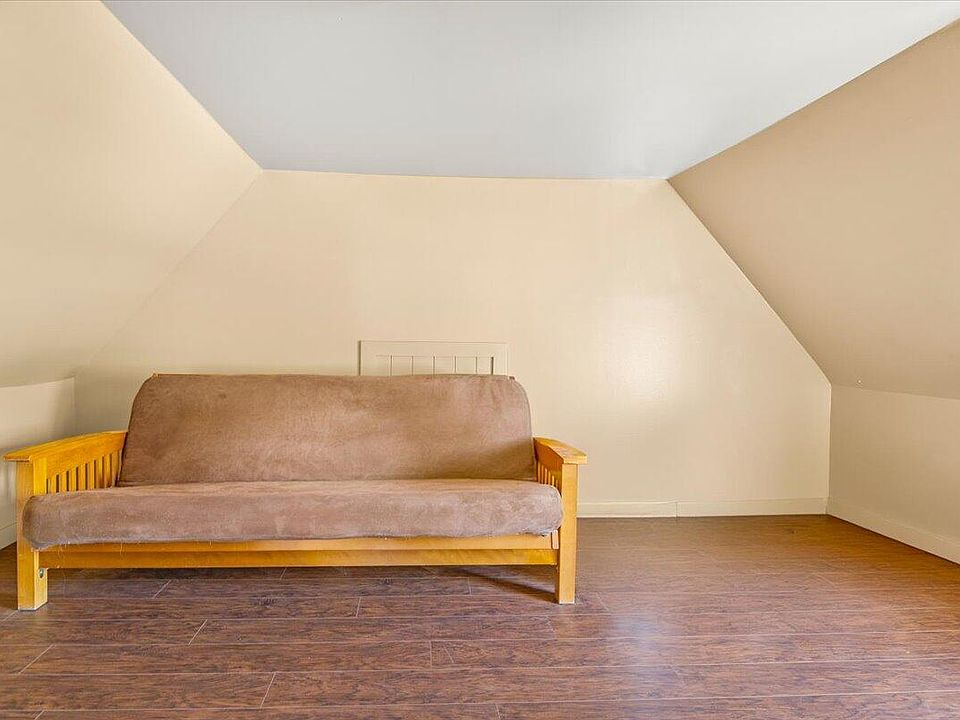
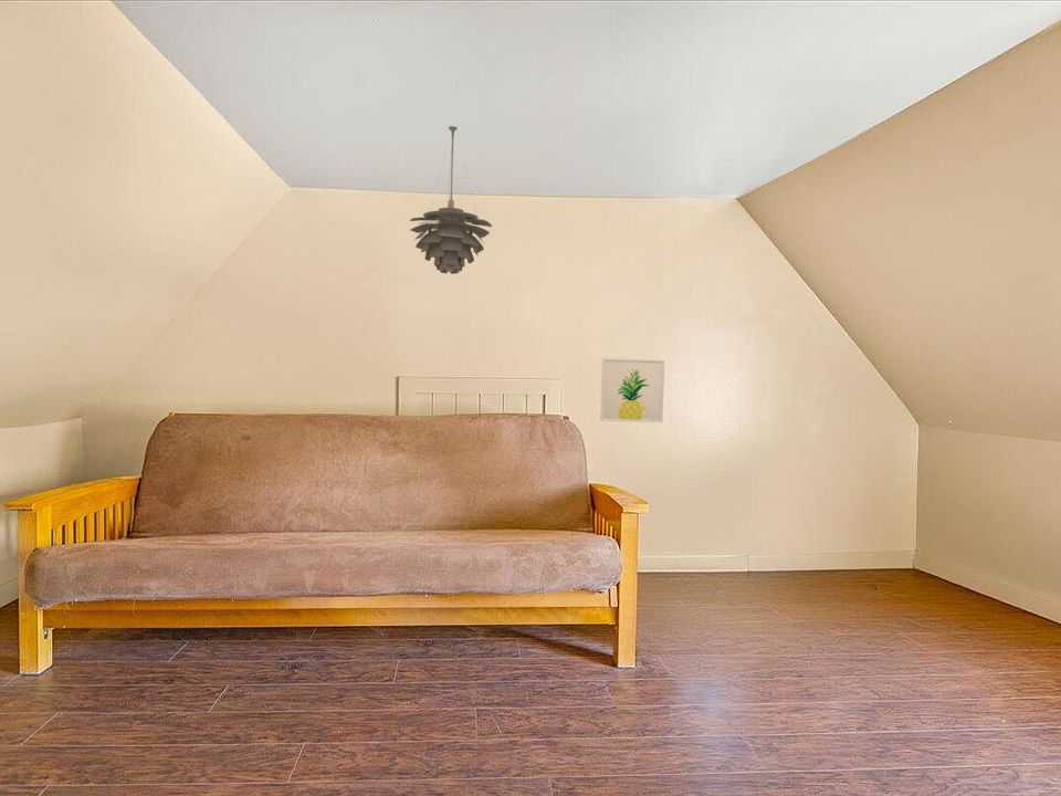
+ wall art (632, 390)
+ pendant light (451, 200)
